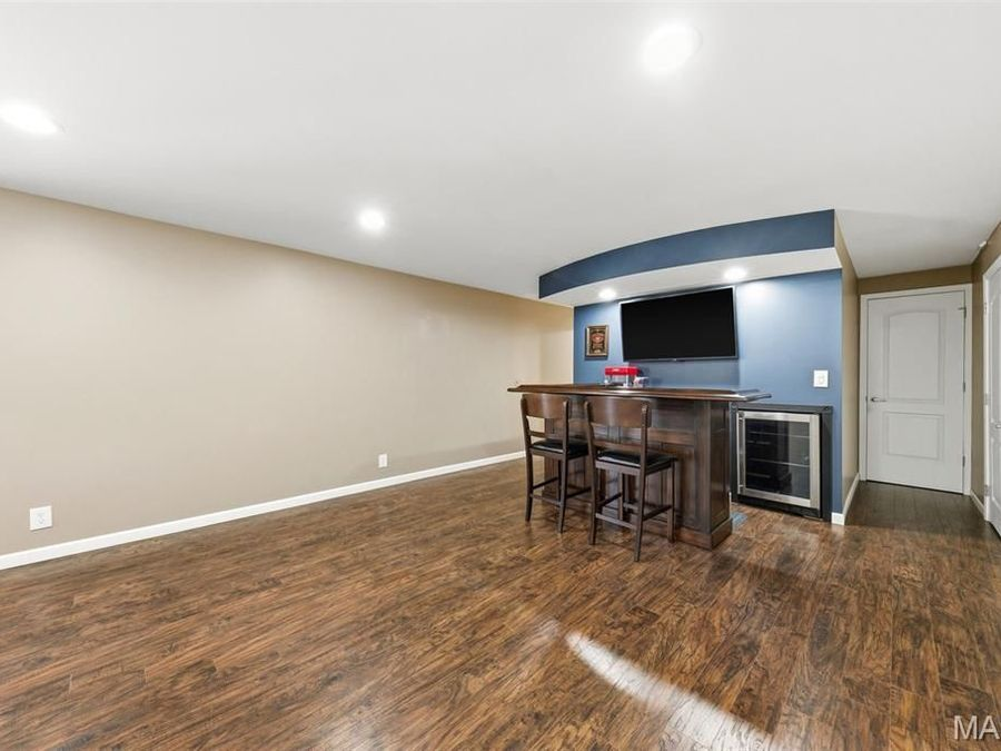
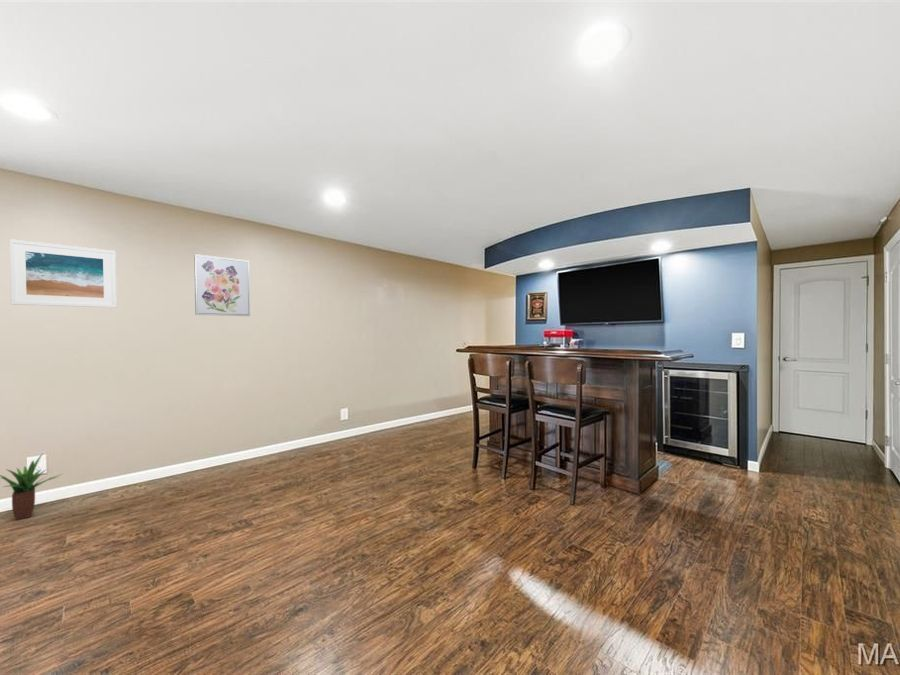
+ wall art (223, 286)
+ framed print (66, 275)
+ potted plant (28, 485)
